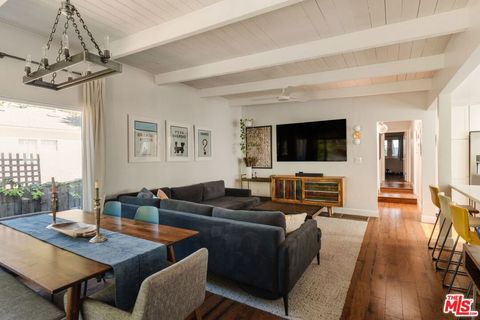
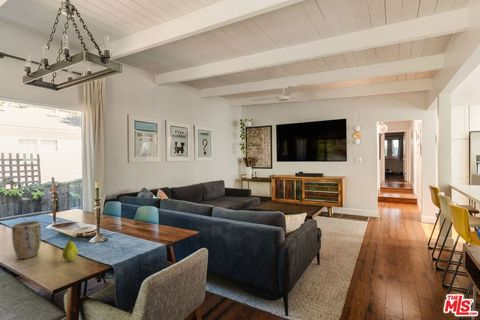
+ fruit (70, 250)
+ plant pot (27, 239)
